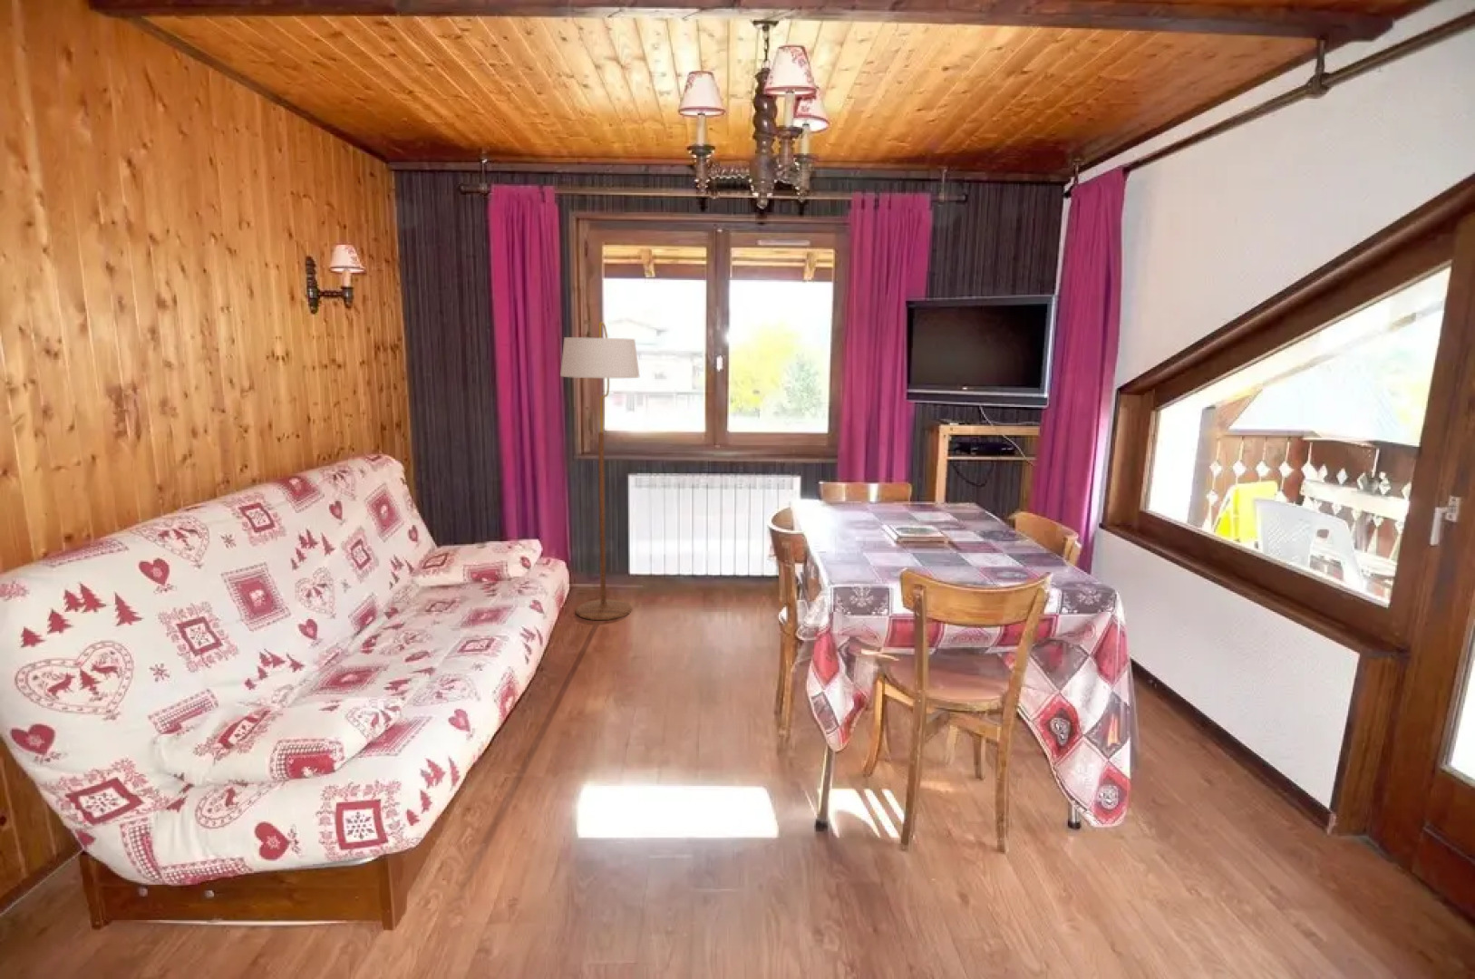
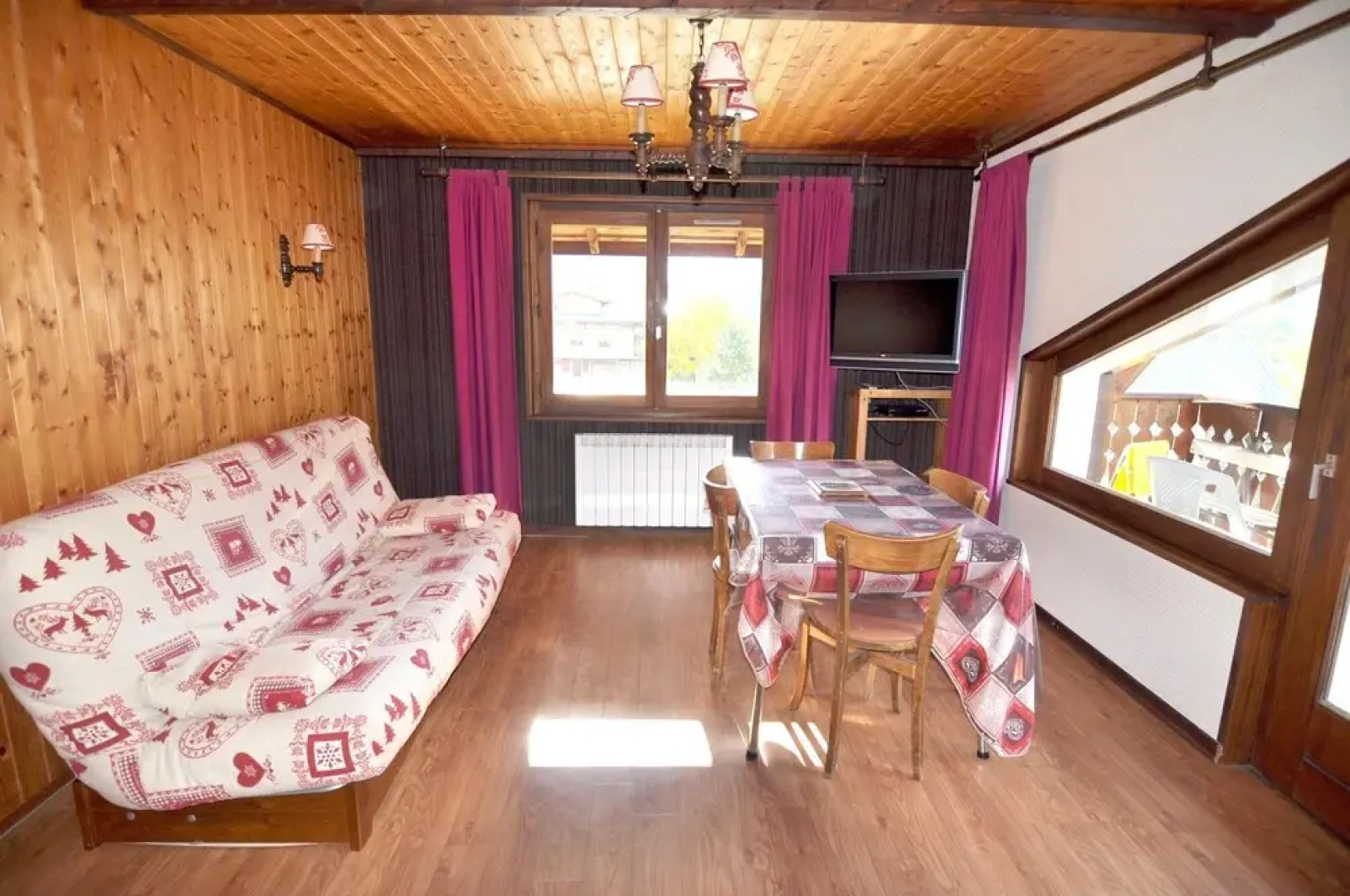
- floor lamp (602, 471)
